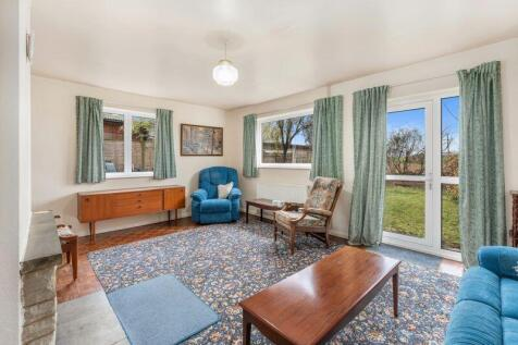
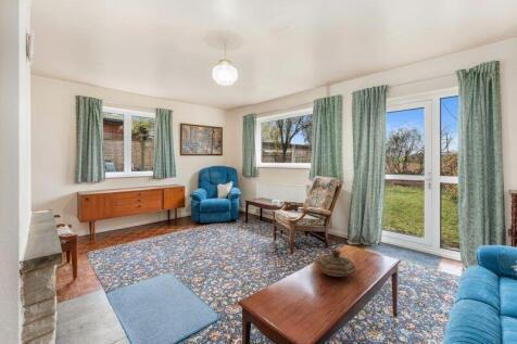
+ decorative bowl (335, 262)
